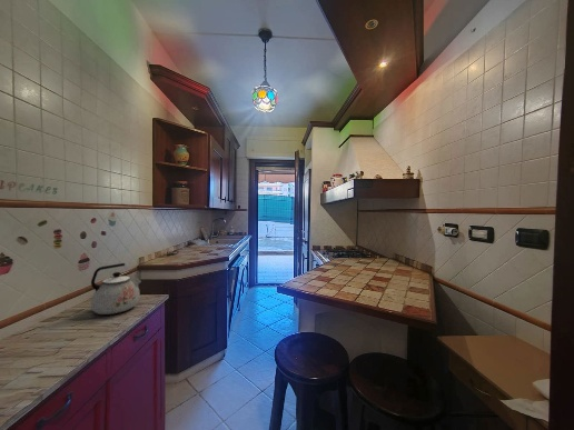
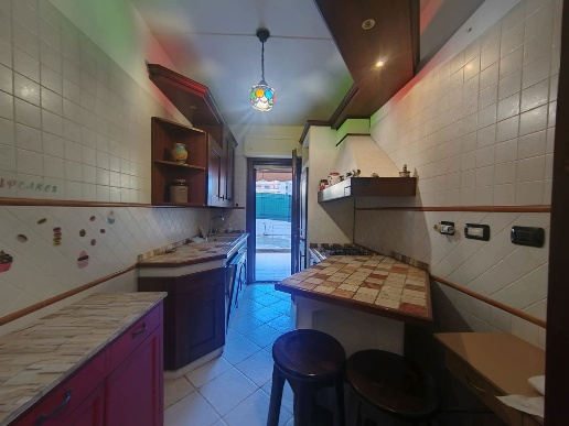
- kettle (117, 286)
